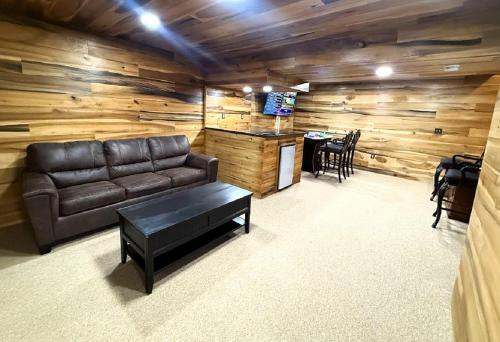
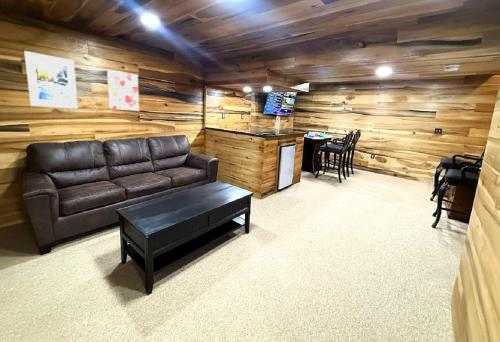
+ wall art (123, 91)
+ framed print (53, 82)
